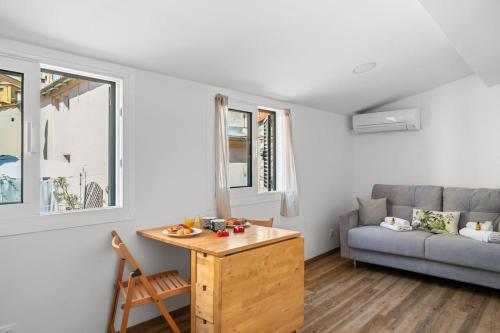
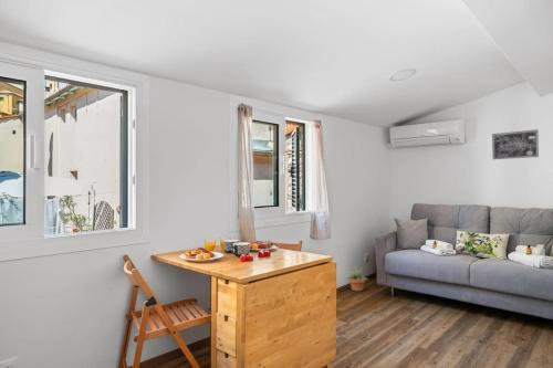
+ potted plant (357, 278)
+ wall art (514, 145)
